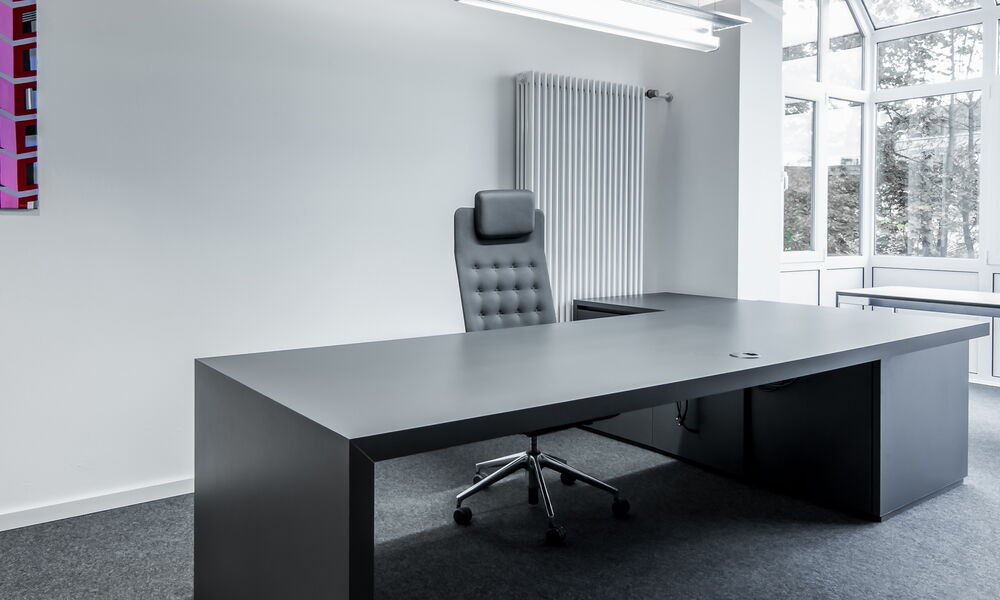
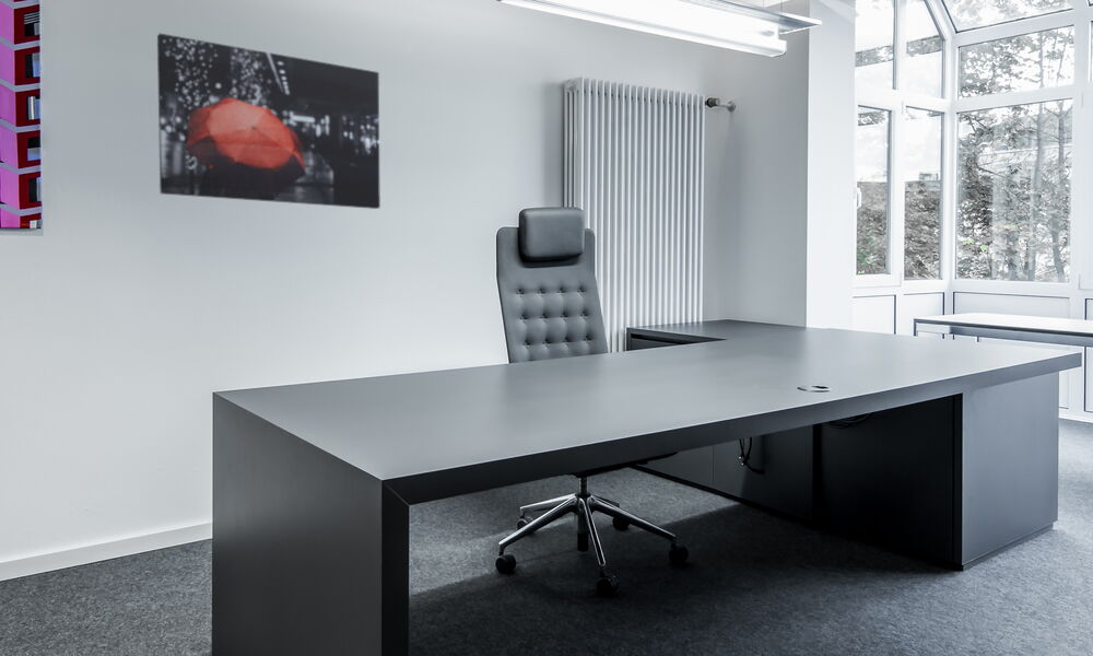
+ wall art (277, 128)
